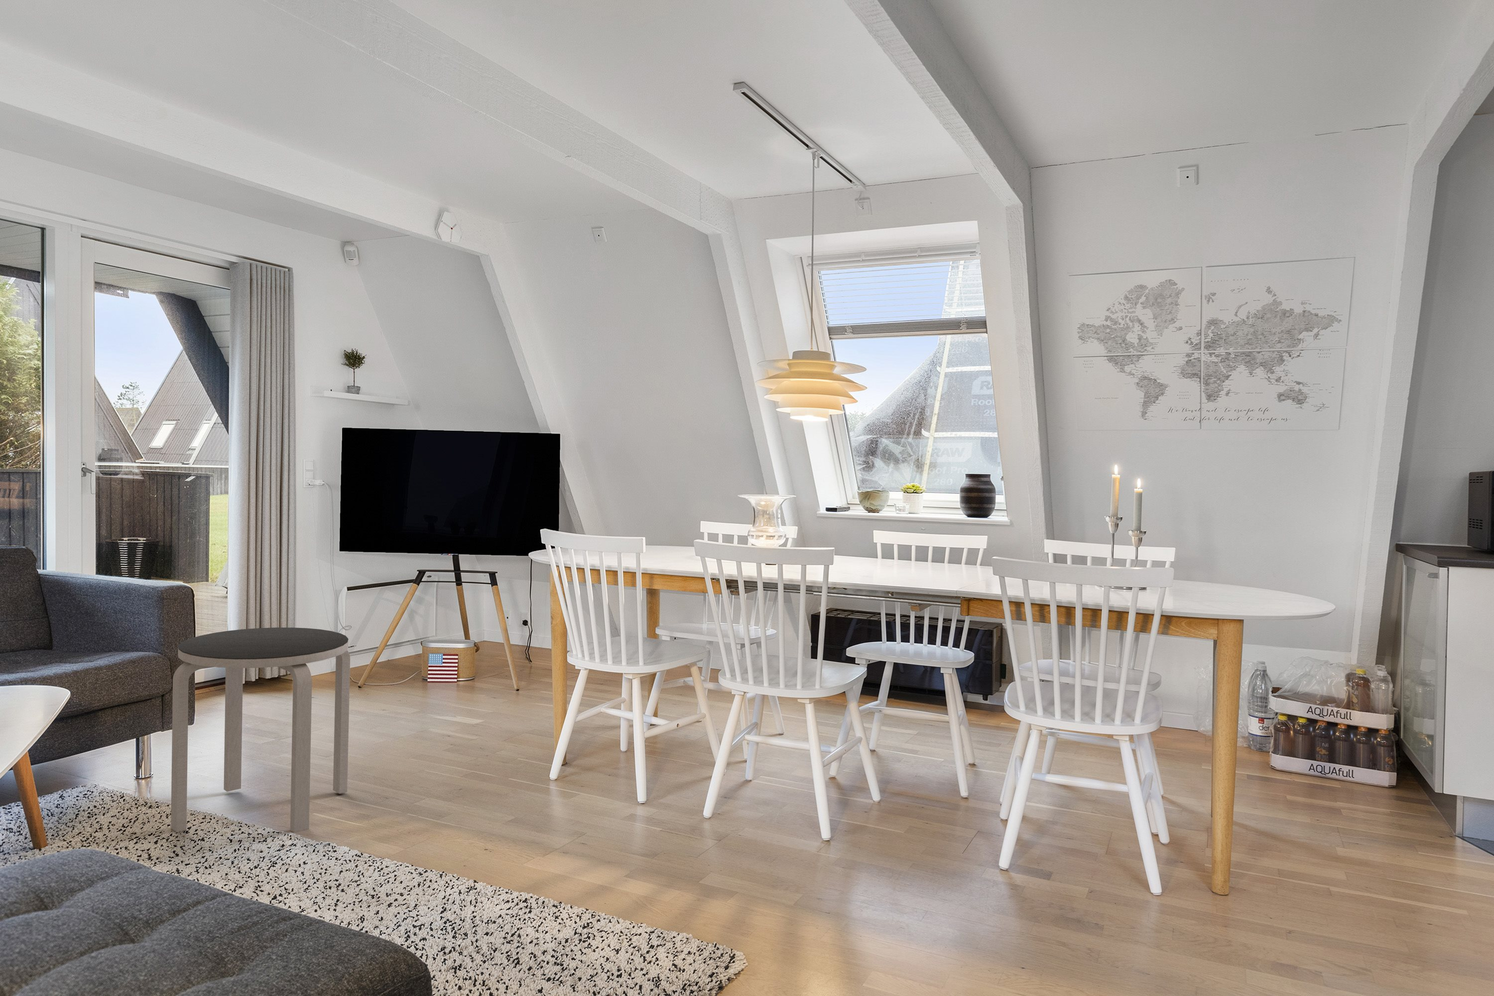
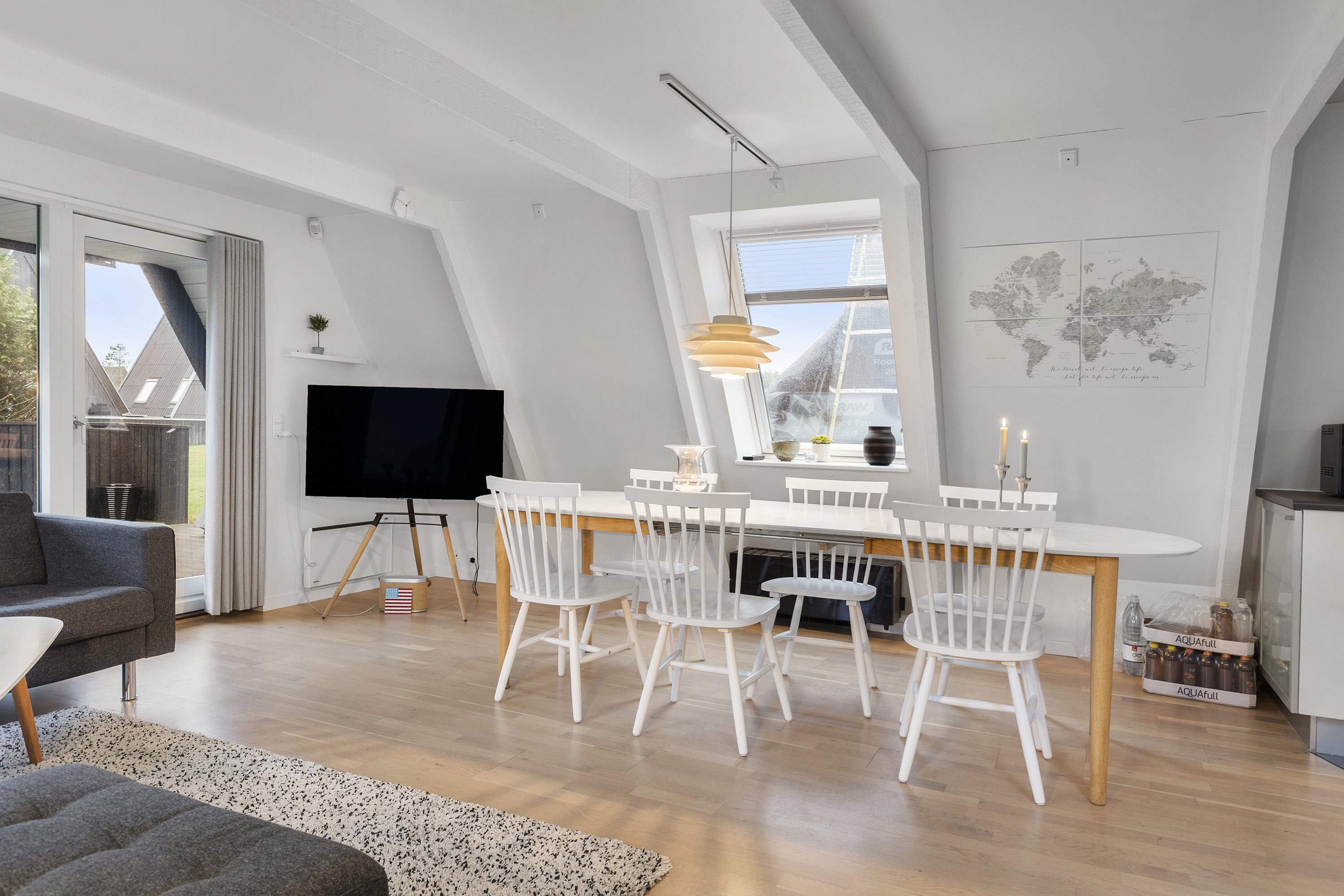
- side table (241, 726)
